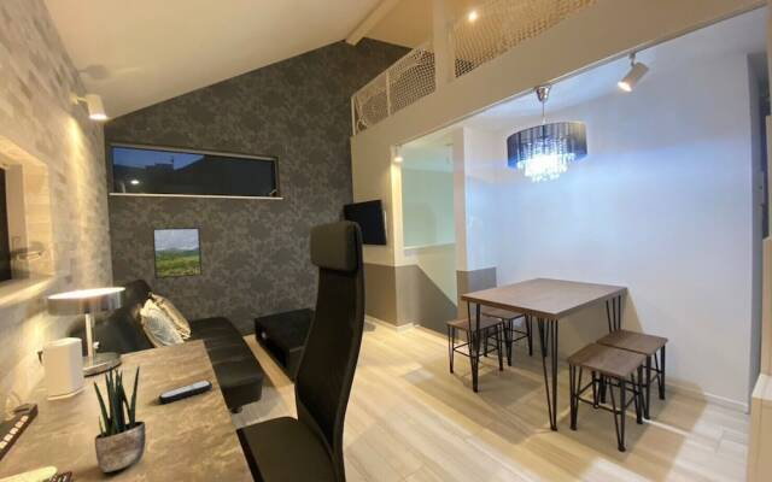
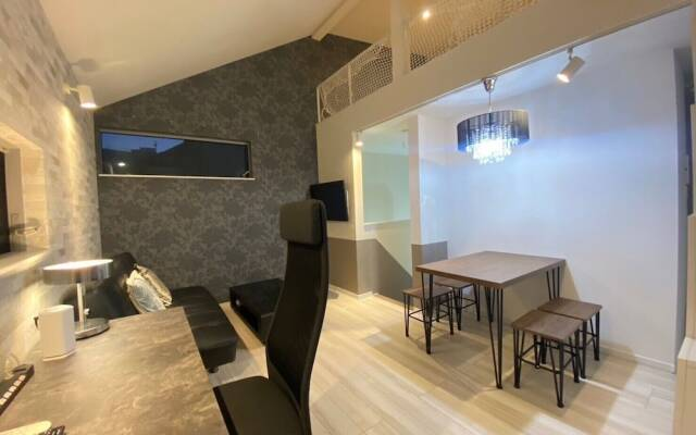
- potted plant (119, 412)
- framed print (177, 252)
- remote control (186, 390)
